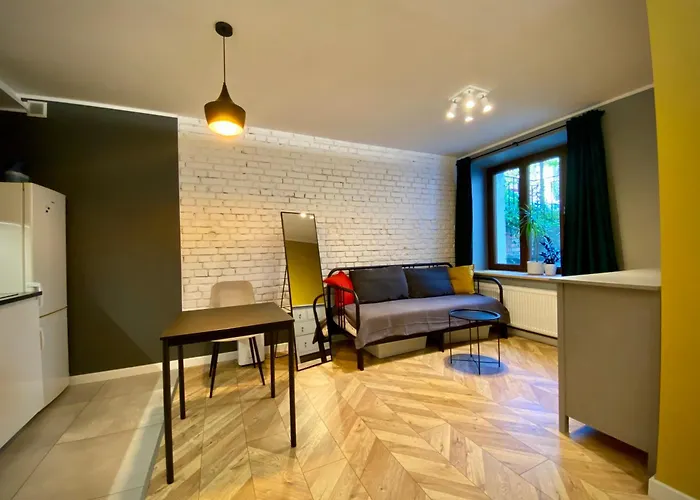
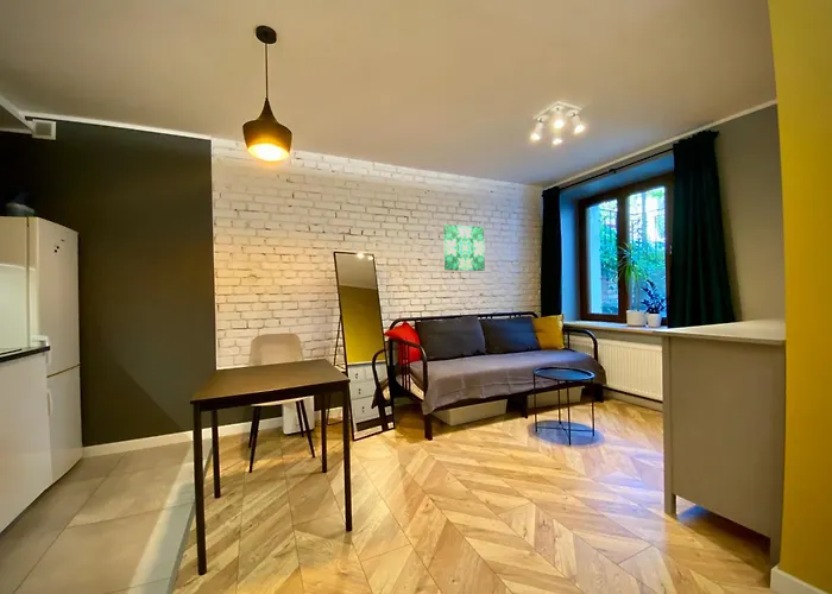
+ wall art (464, 247)
